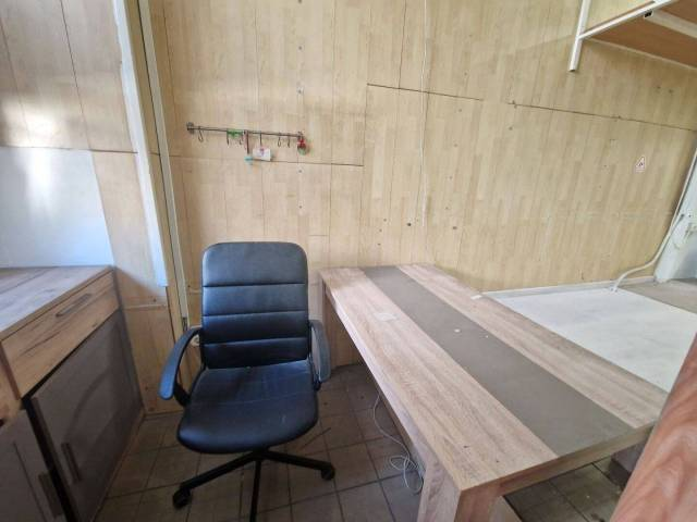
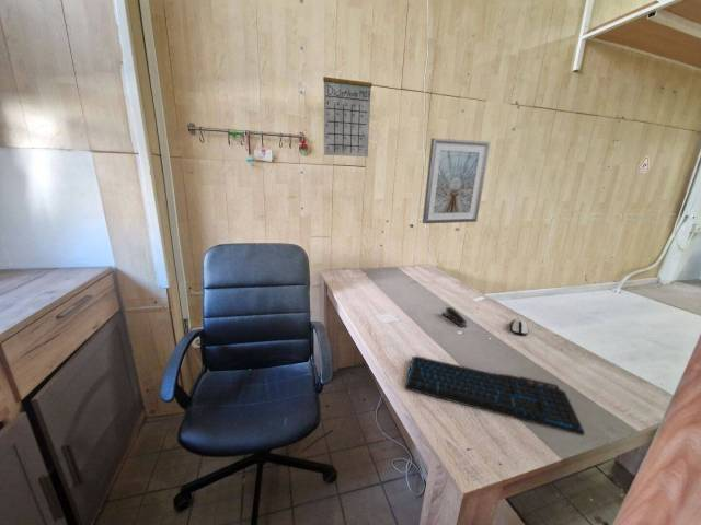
+ calendar (347, 109)
+ computer mouse (519, 325)
+ picture frame (456, 183)
+ keyboard (484, 385)
+ stapler (455, 315)
